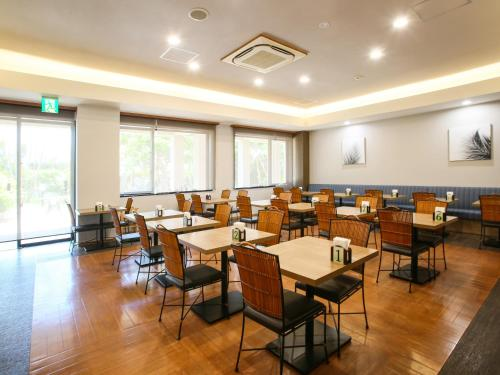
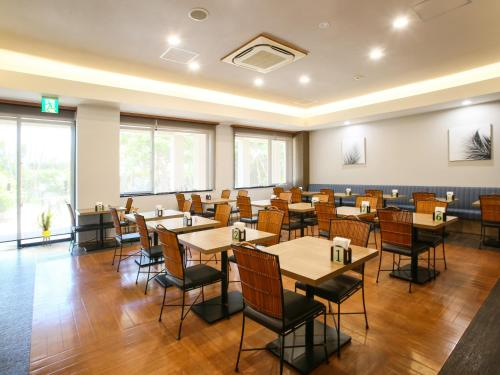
+ house plant (48, 226)
